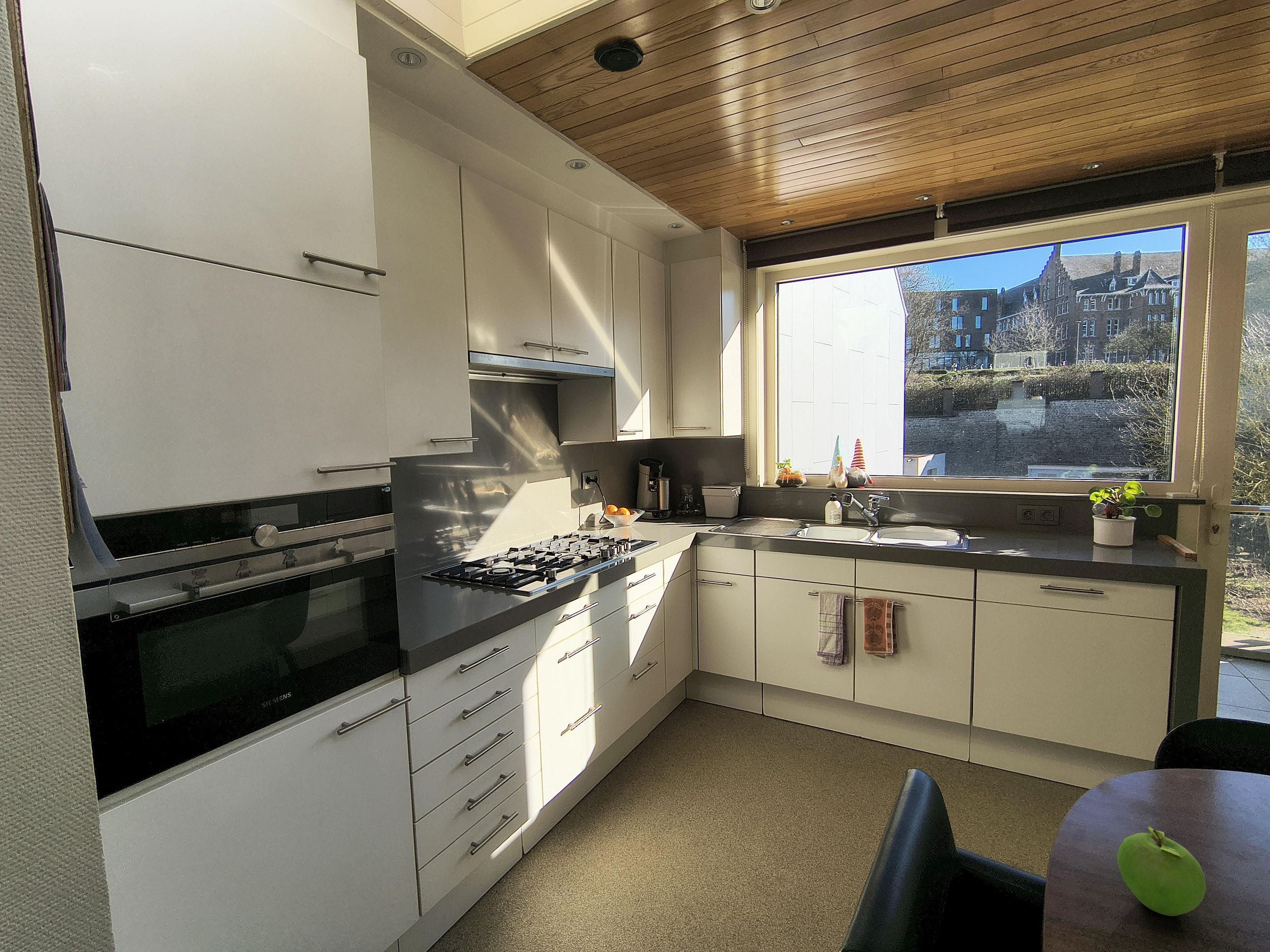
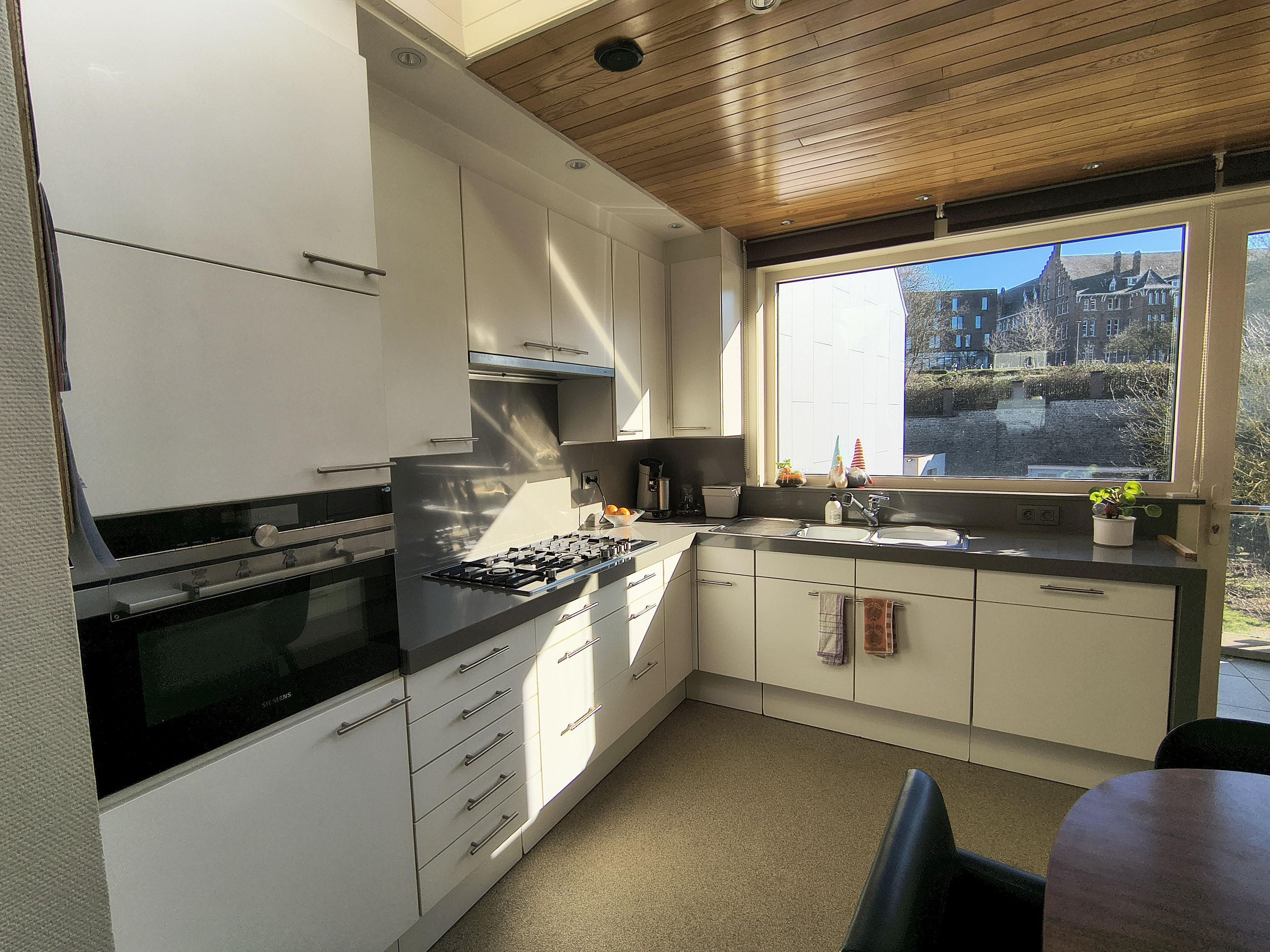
- fruit (1160, 870)
